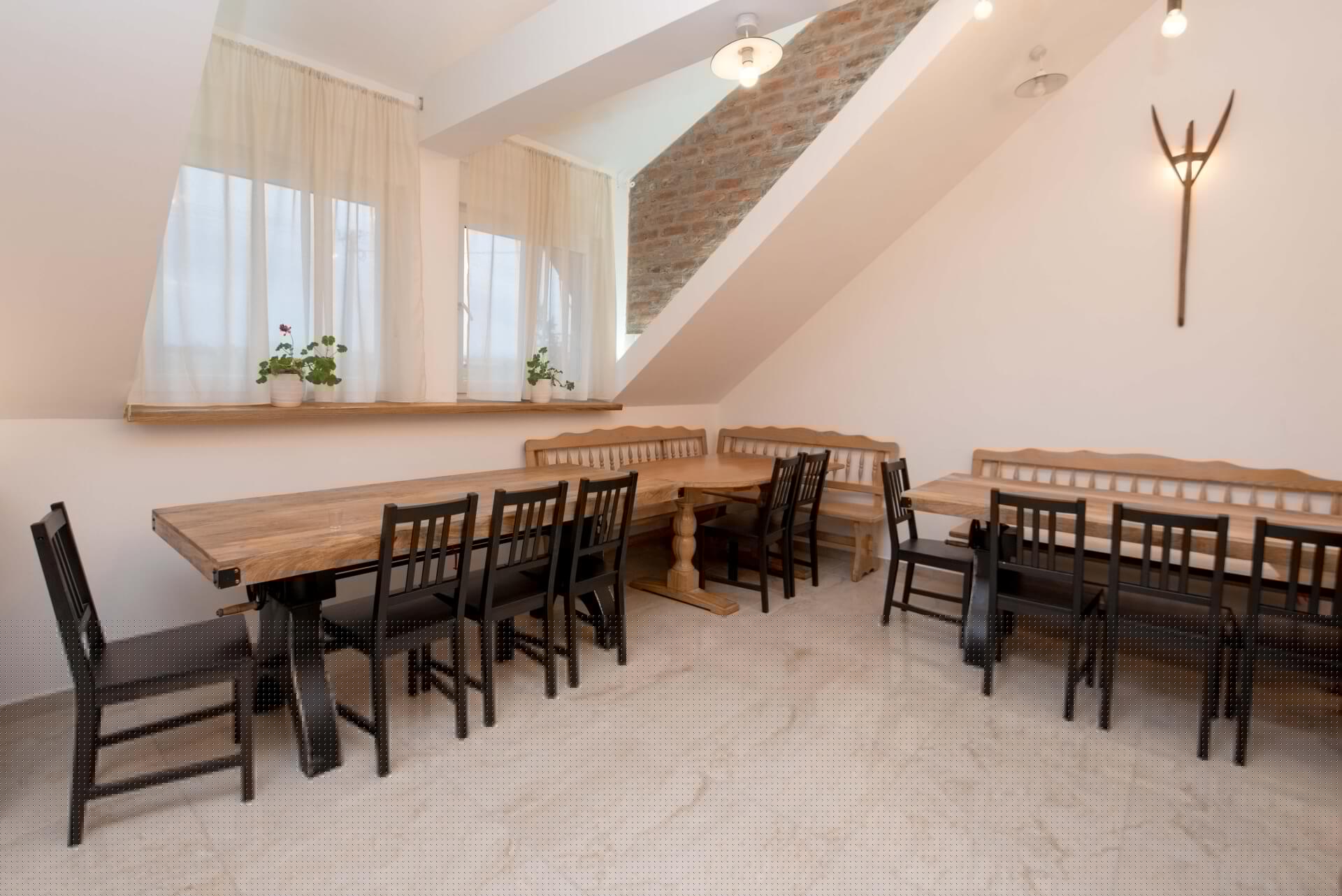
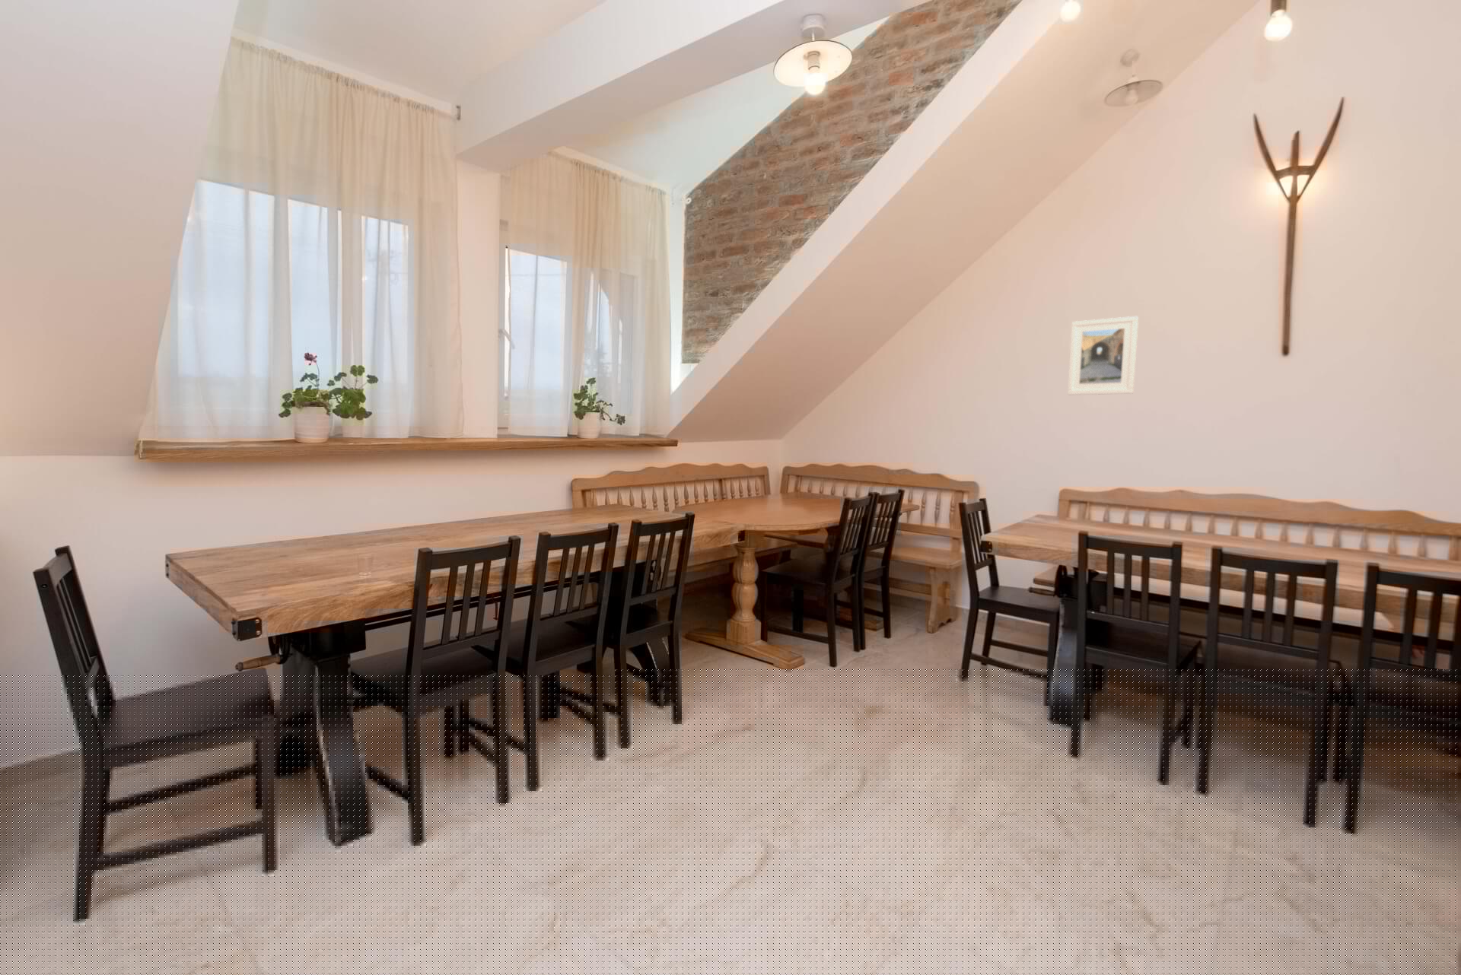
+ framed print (1102, 357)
